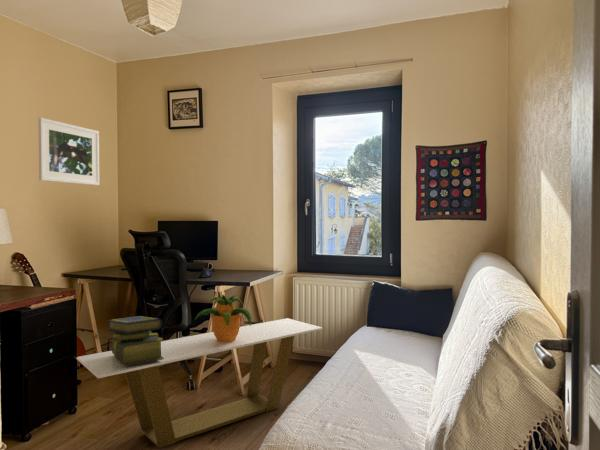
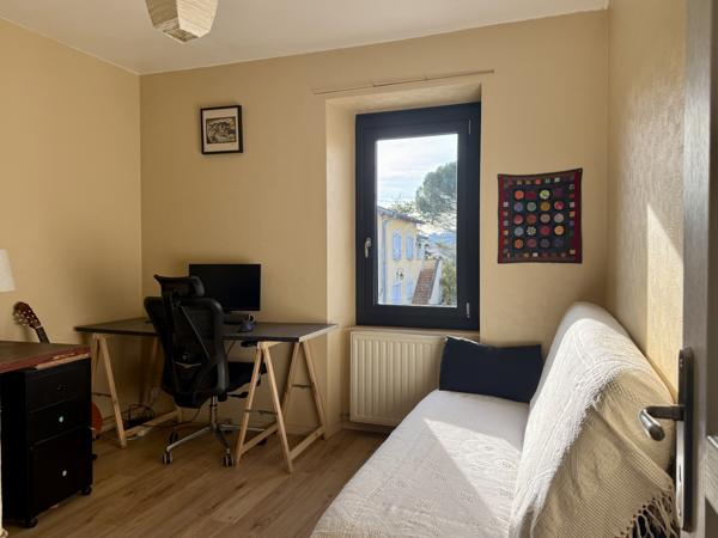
- potted plant (222, 316)
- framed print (71, 154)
- coffee table (222, 405)
- stack of books (134, 337)
